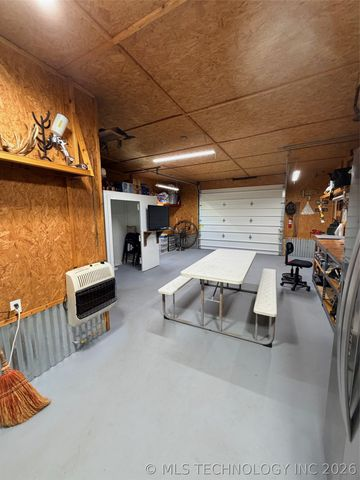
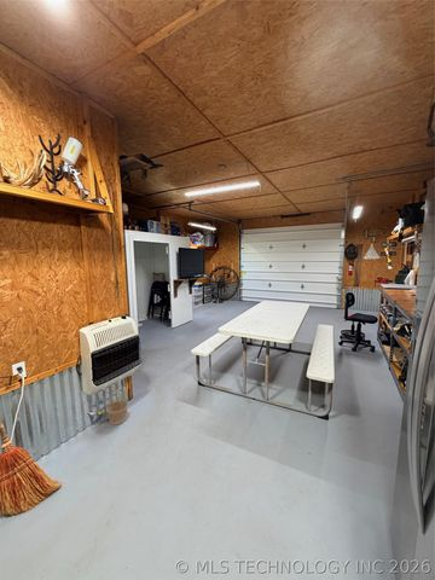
+ basket (117, 404)
